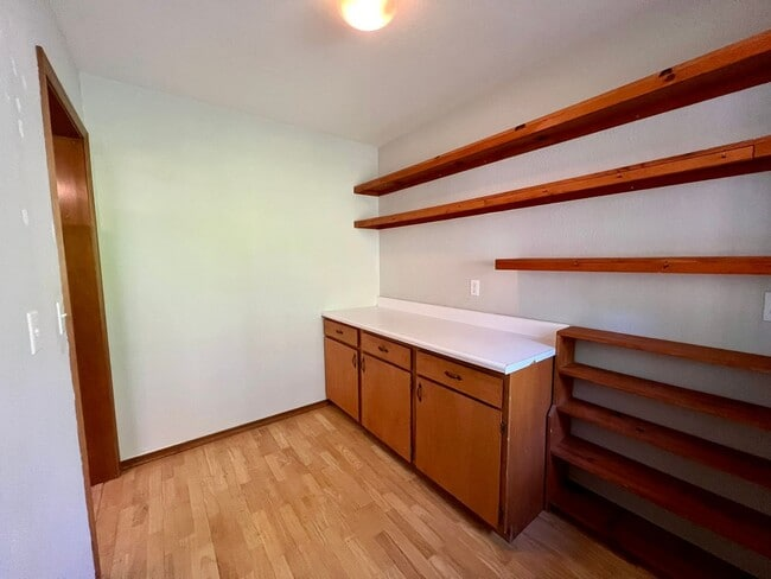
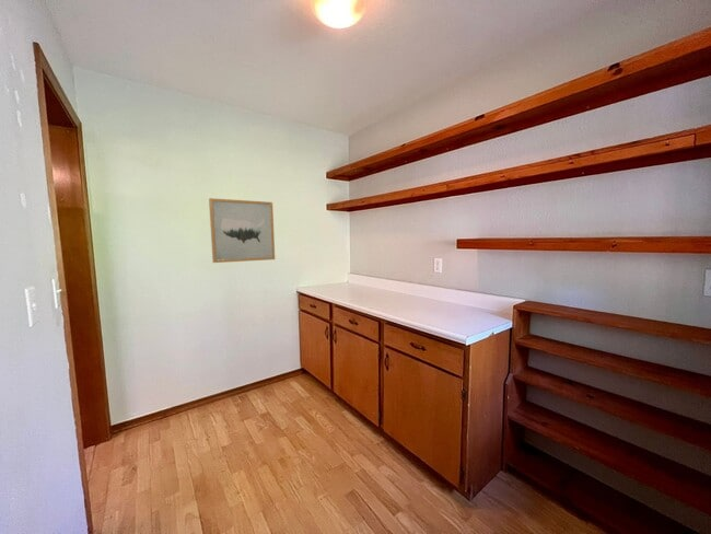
+ wall art (244, 231)
